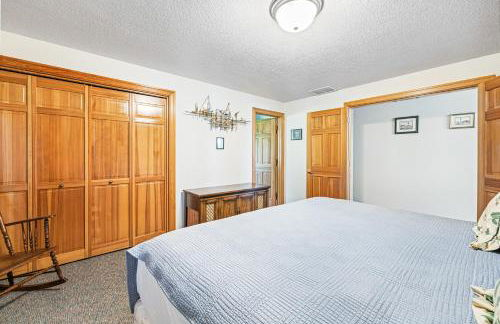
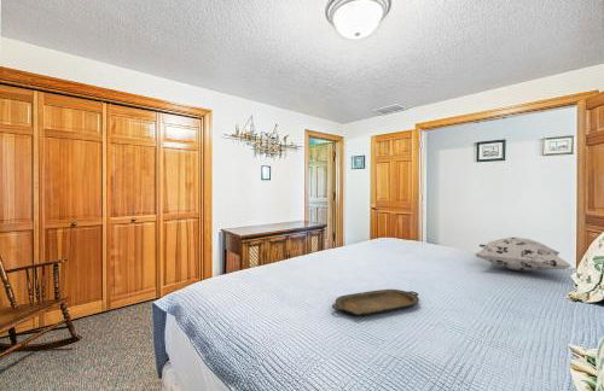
+ decorative pillow (517, 253)
+ serving tray (377, 302)
